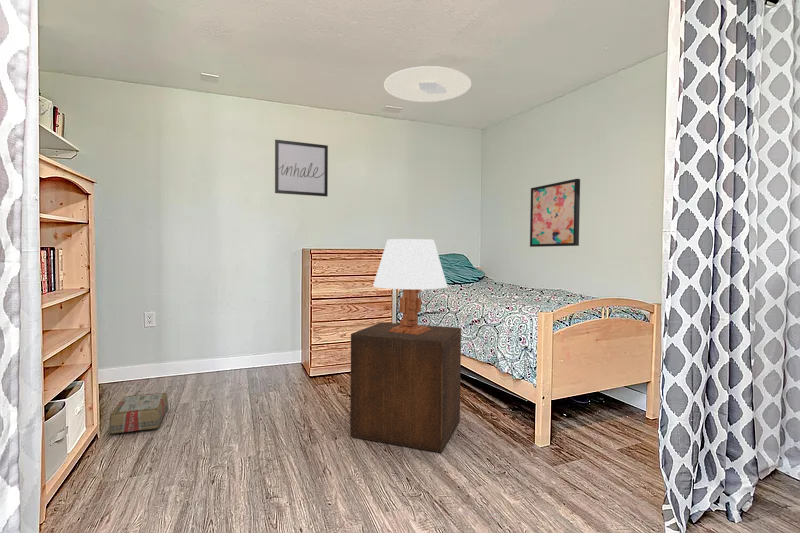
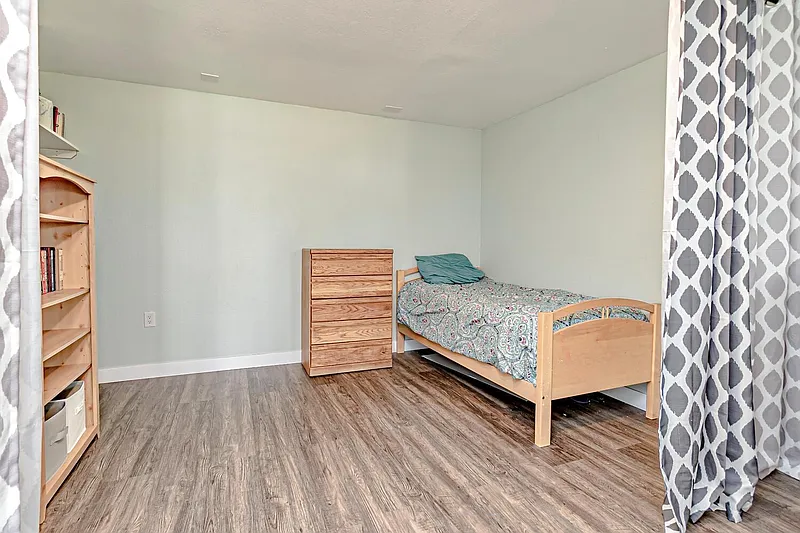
- carton (140, 411)
- table lamp (410, 285)
- nightstand (407, 379)
- ceiling light (427, 81)
- wall art (553, 215)
- wall art (301, 168)
